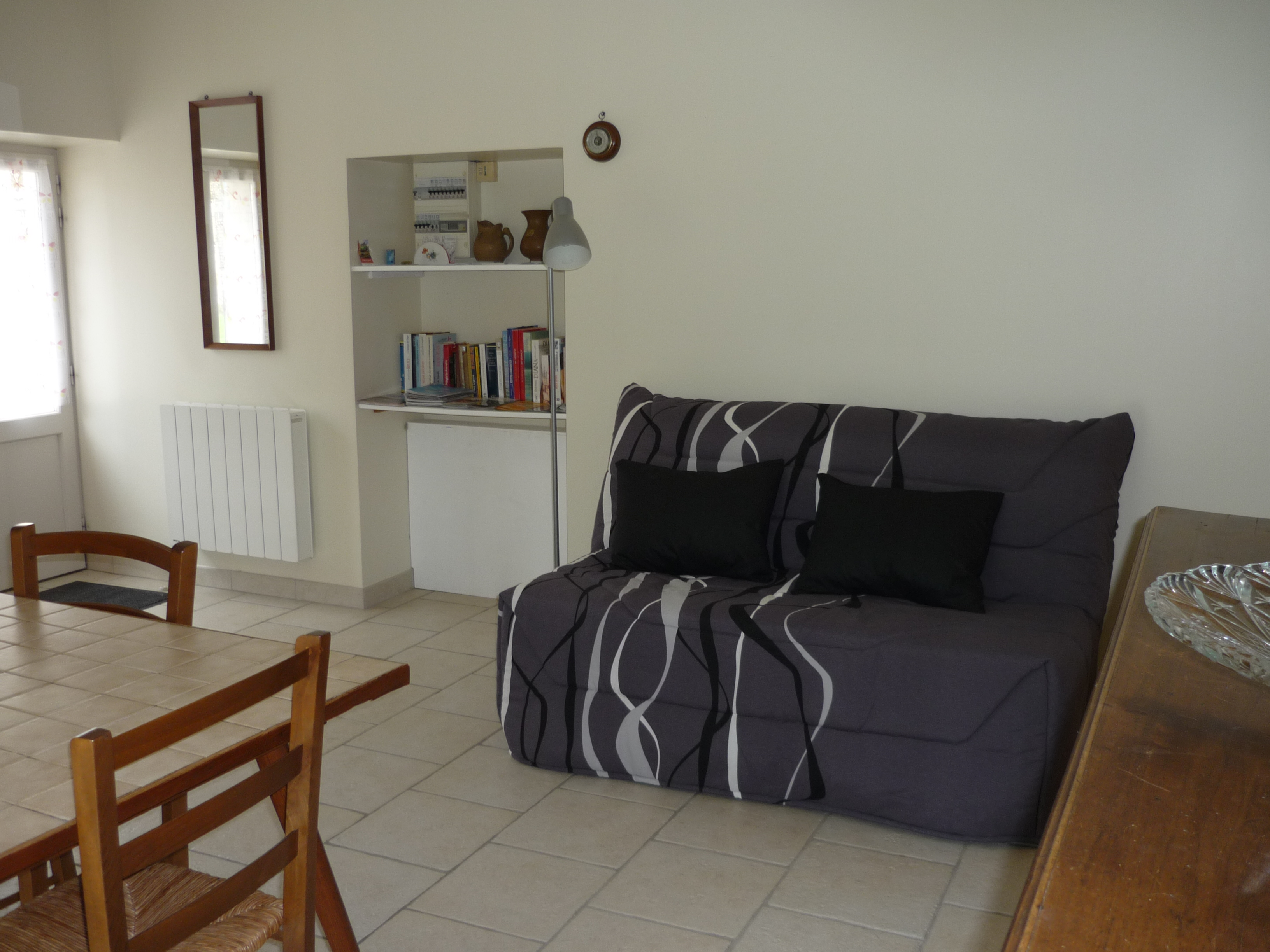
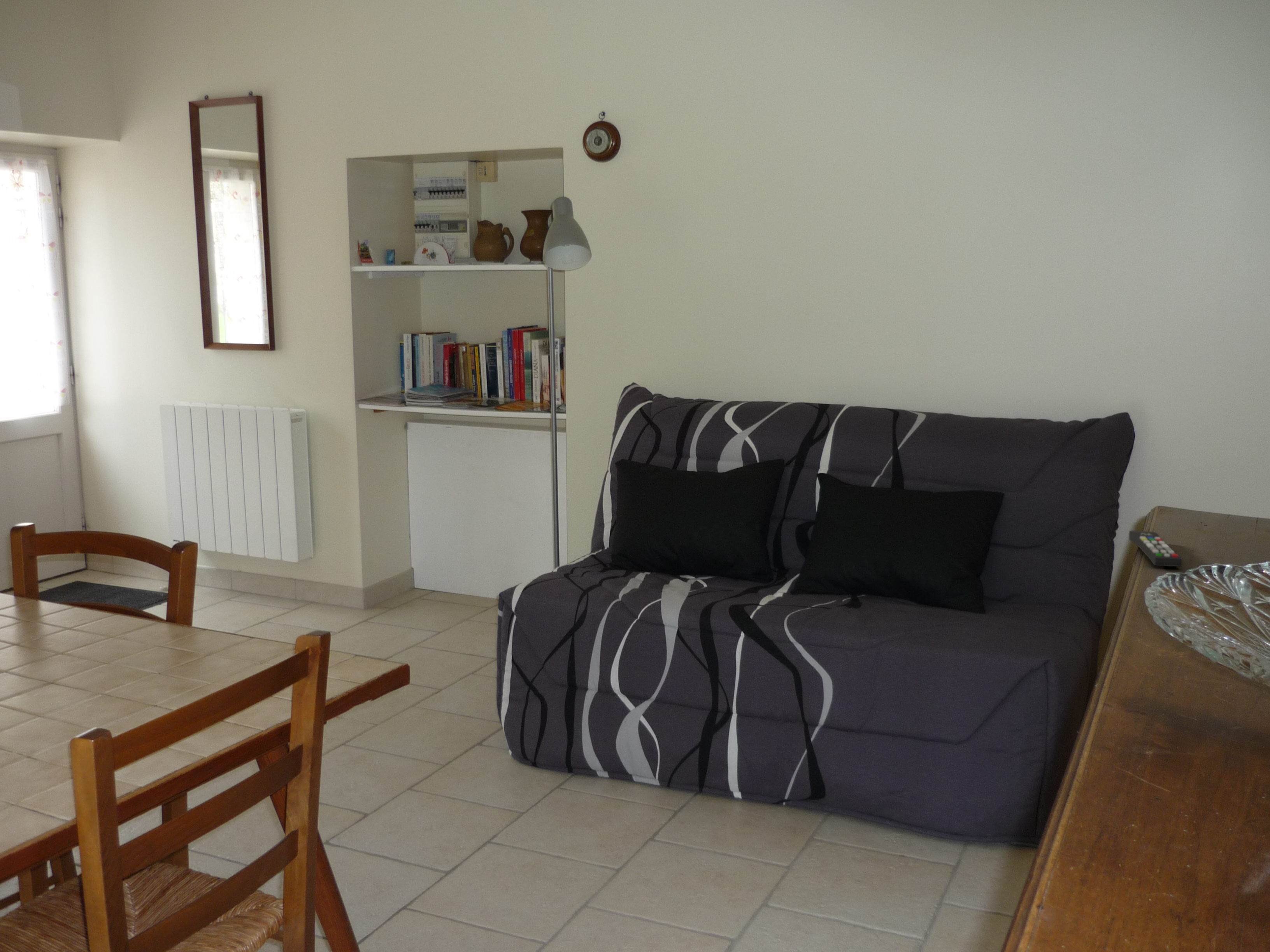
+ remote control (1154, 548)
